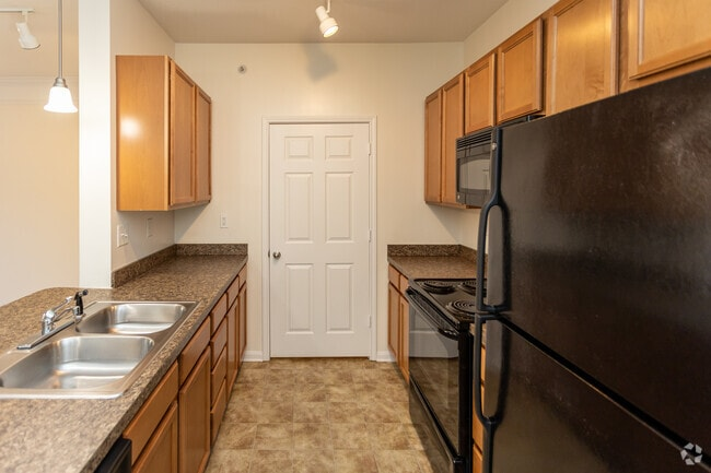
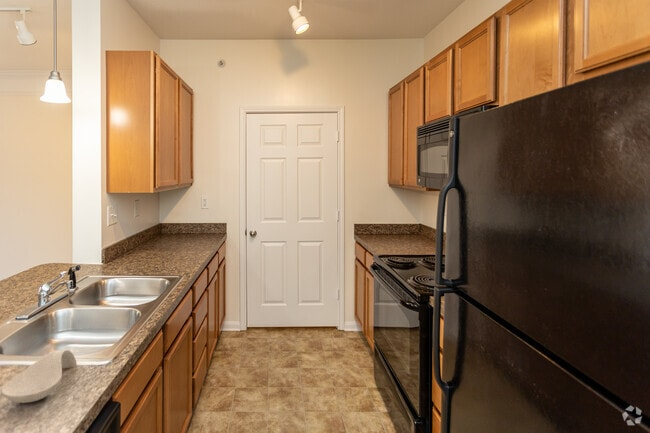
+ spoon rest (45, 372)
